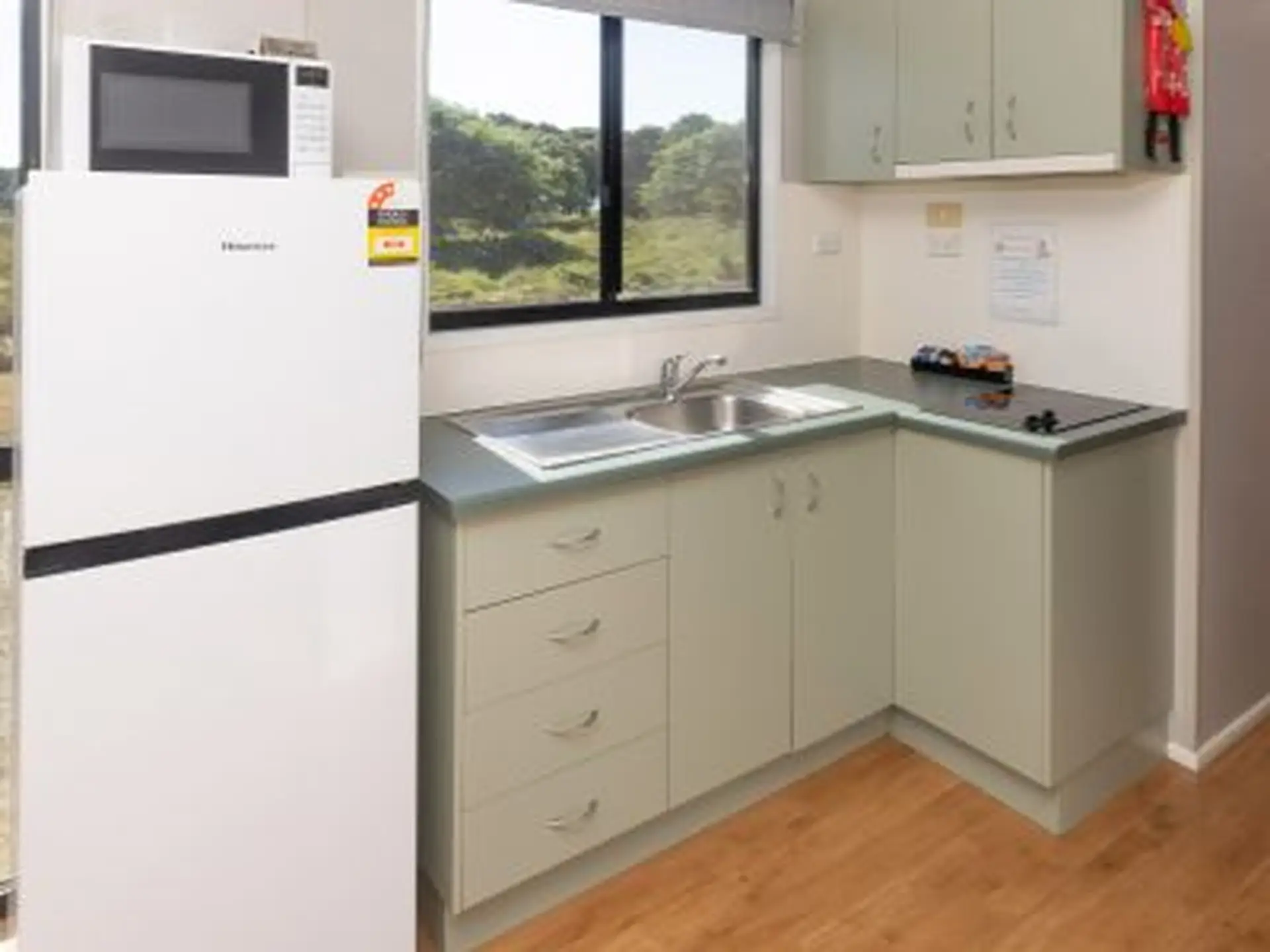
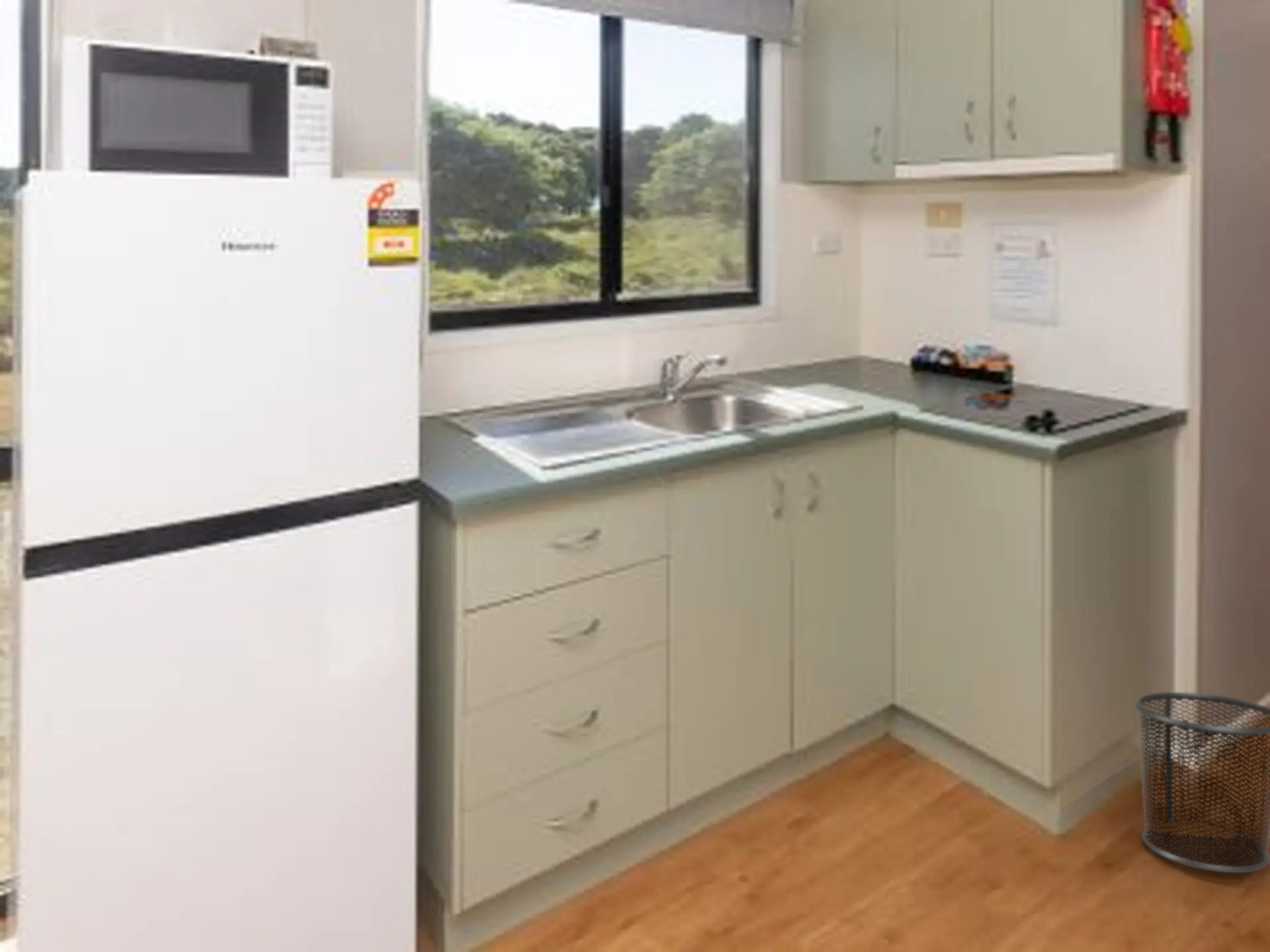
+ waste bin (1206, 779)
